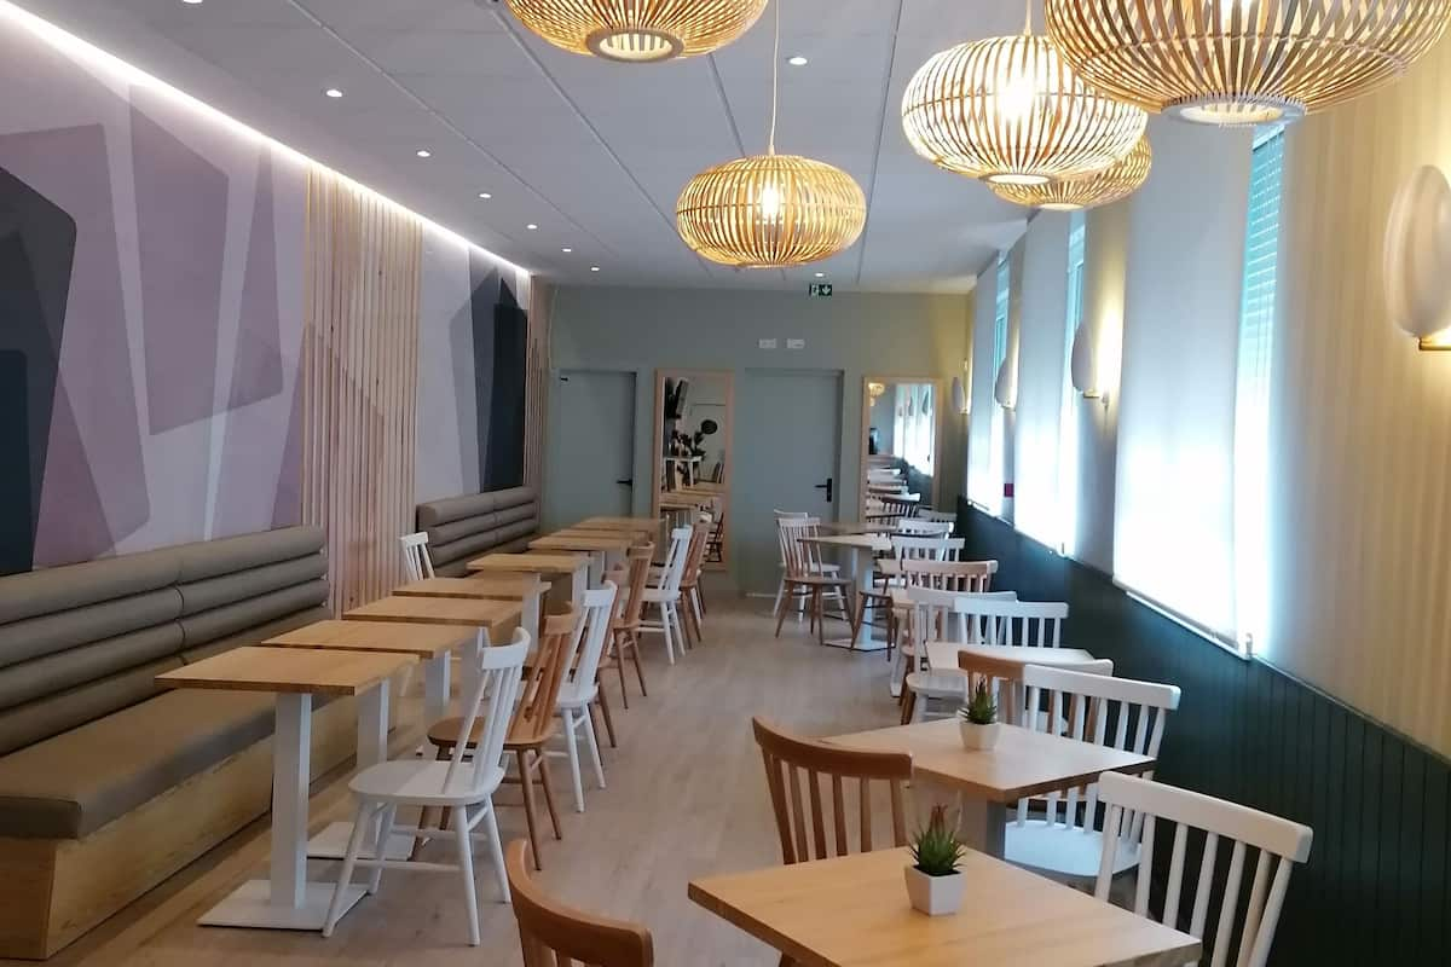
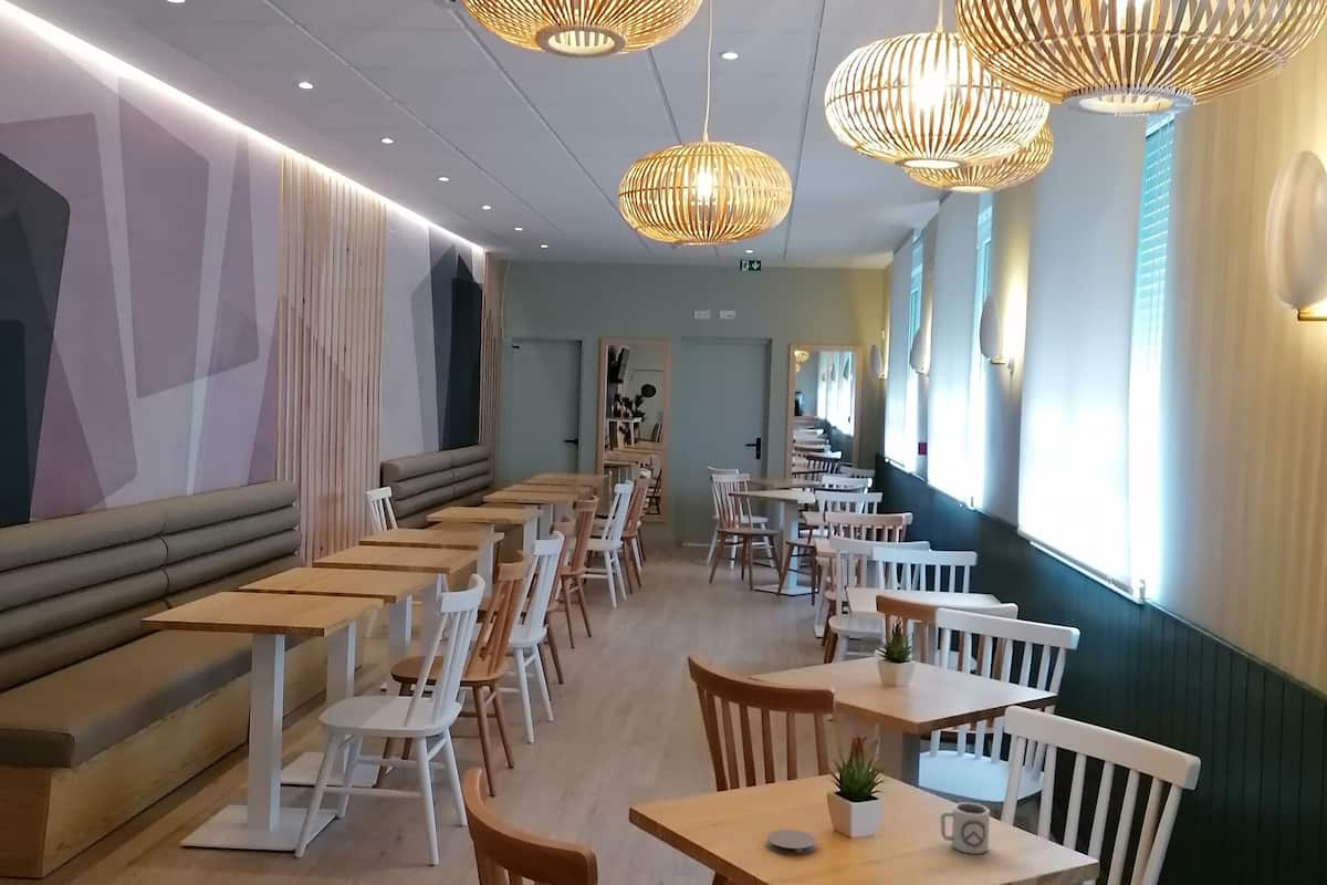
+ coaster (791, 842)
+ cup (964, 826)
